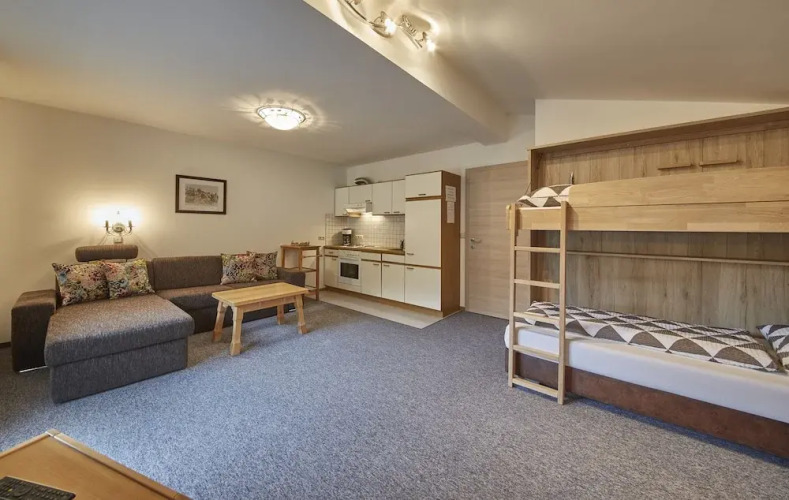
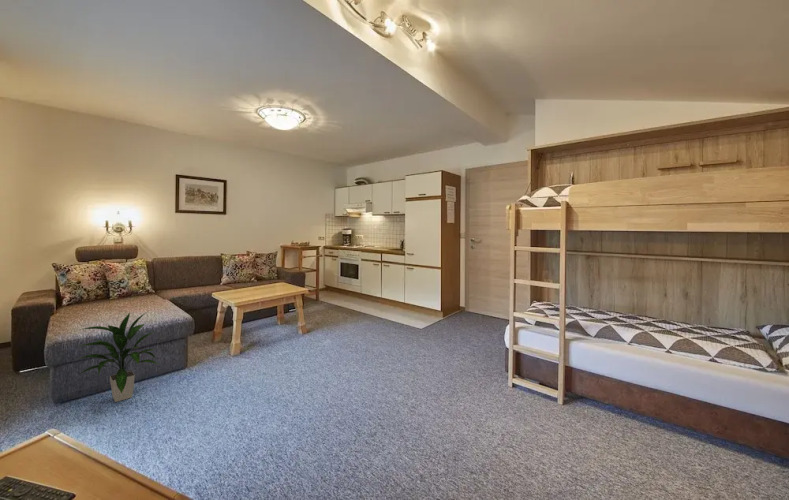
+ indoor plant (120, 356)
